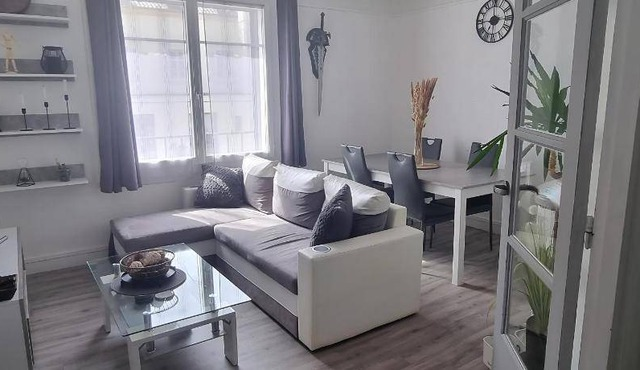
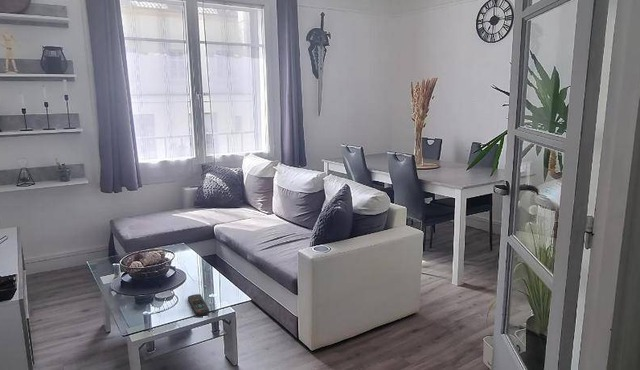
+ remote control (198, 304)
